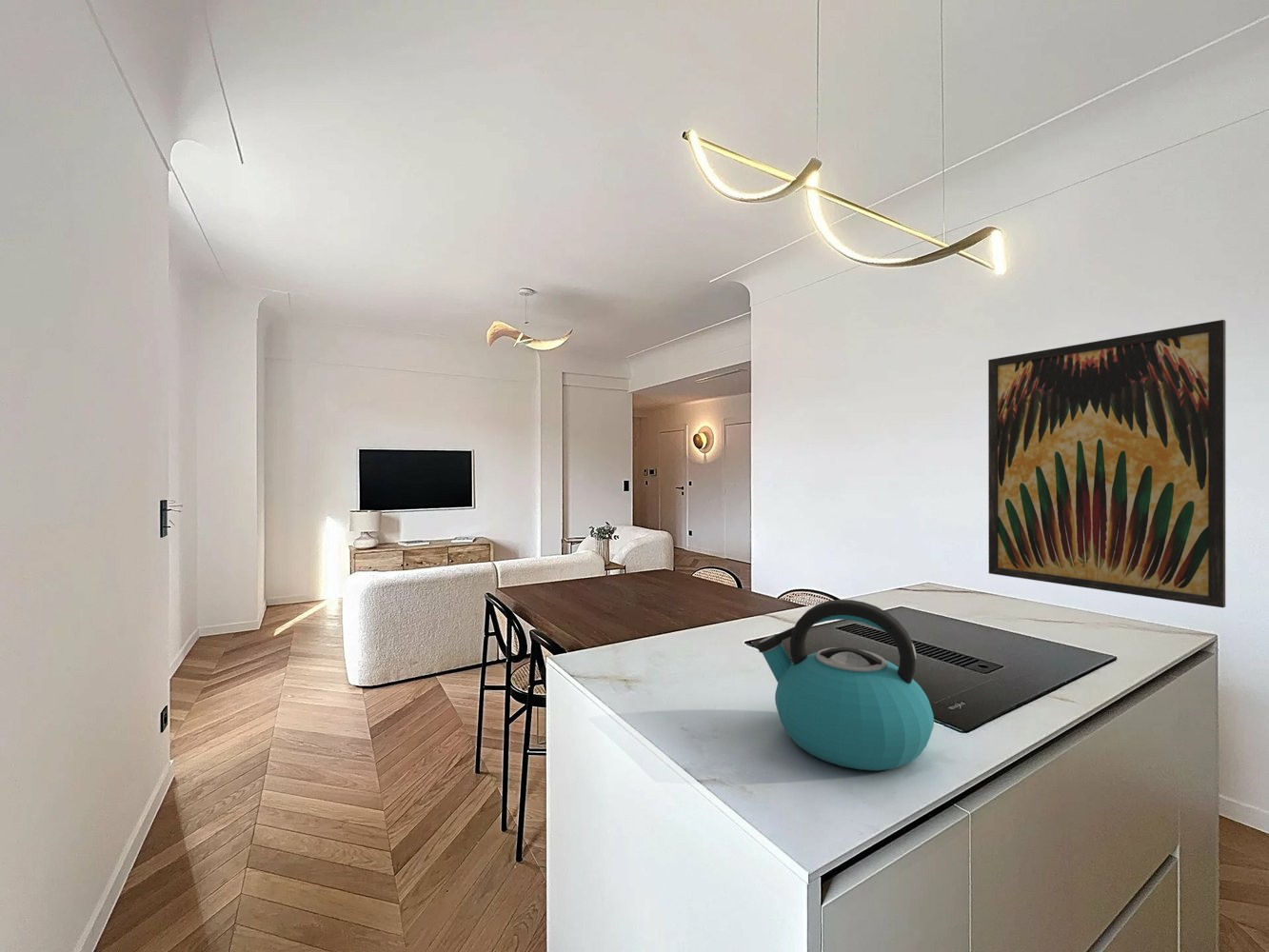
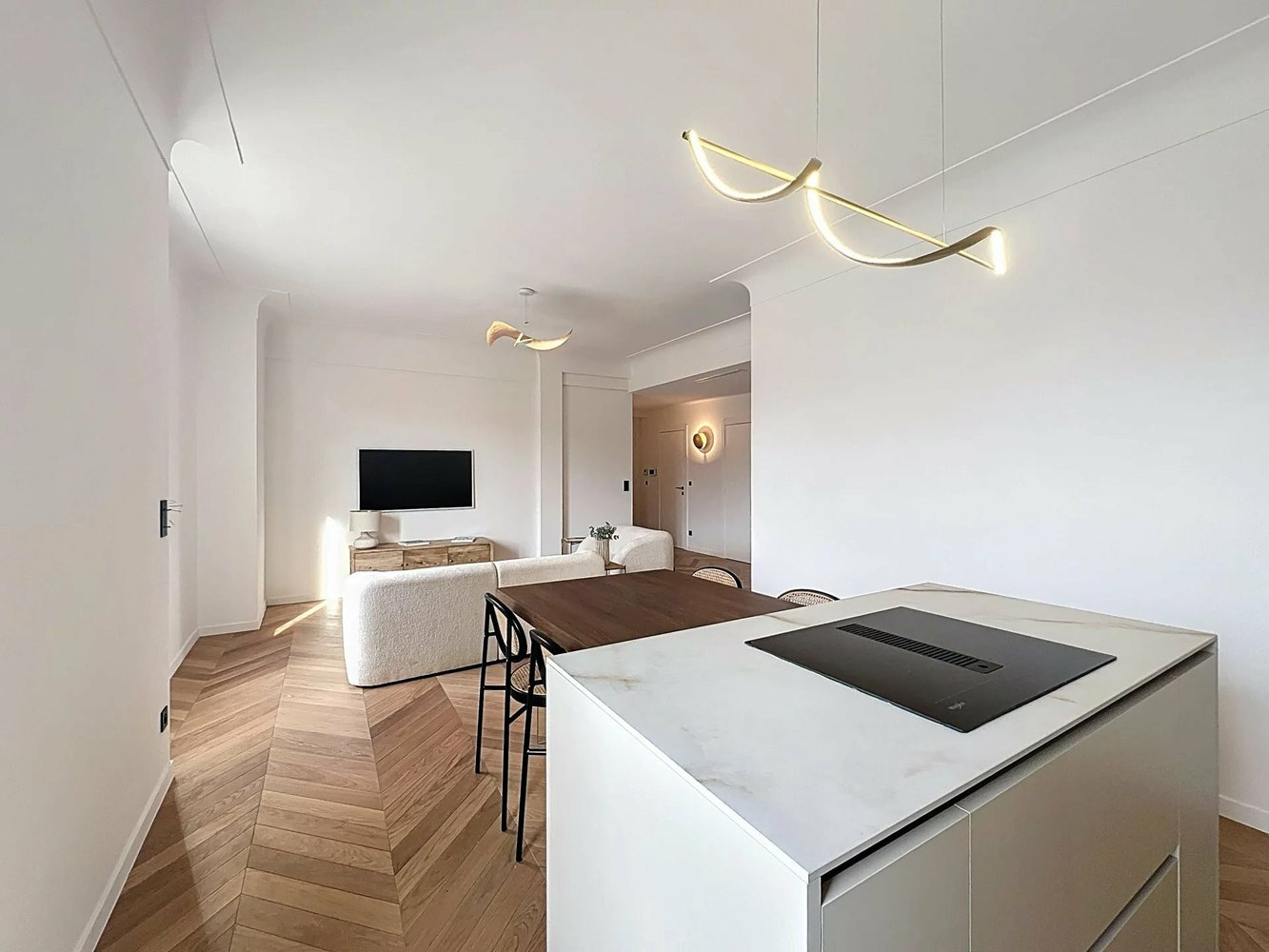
- kettle (839, 668)
- wall art (1089, 465)
